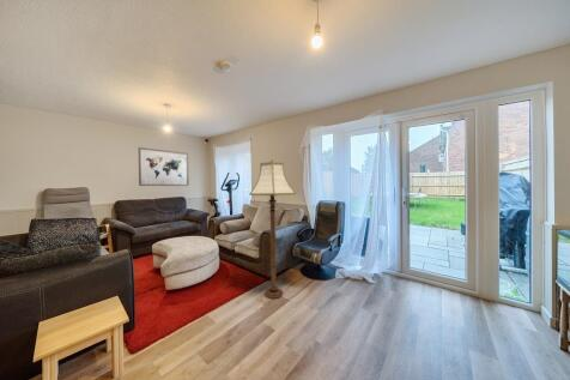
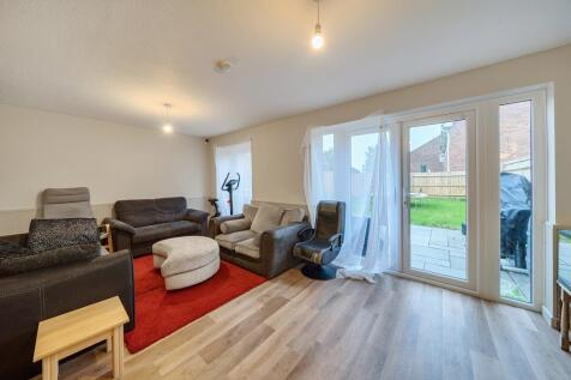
- floor lamp (272, 227)
- wall art (165, 168)
